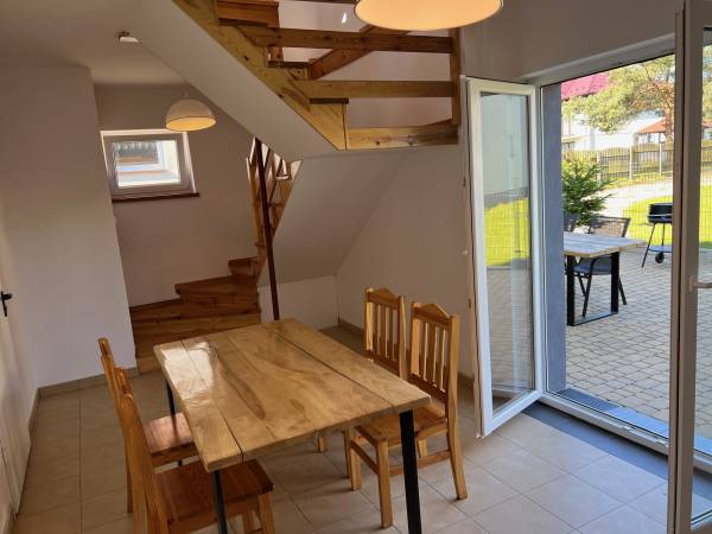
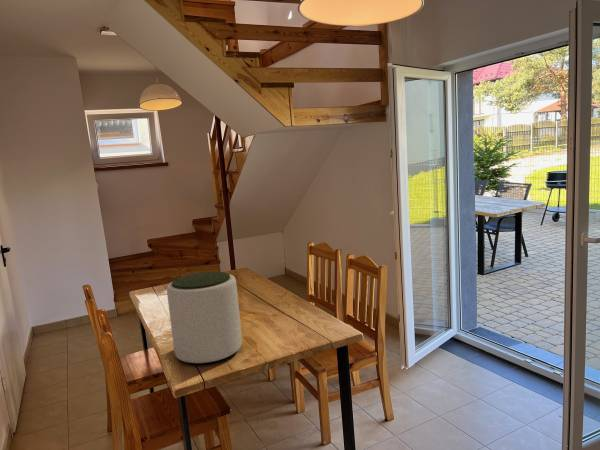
+ plant pot (205, 315)
